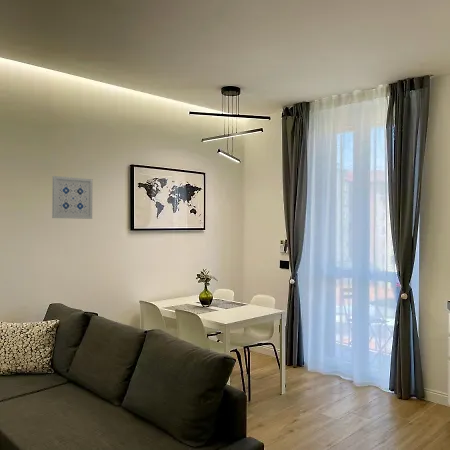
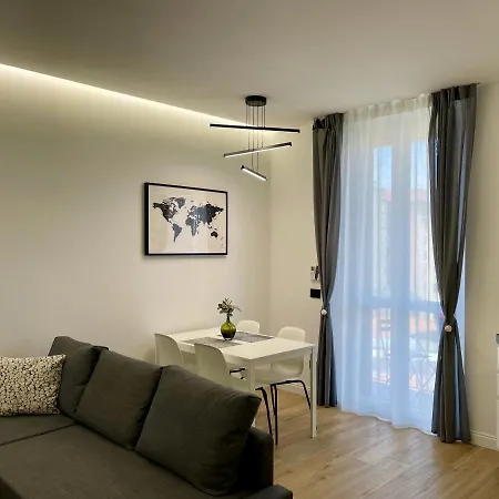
- wall art (72, 198)
